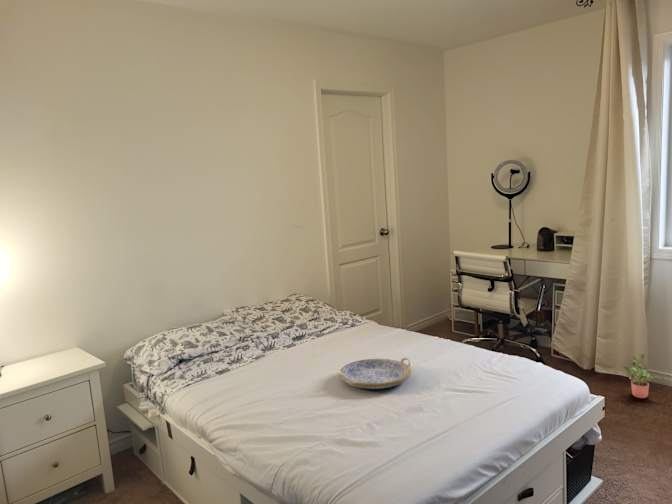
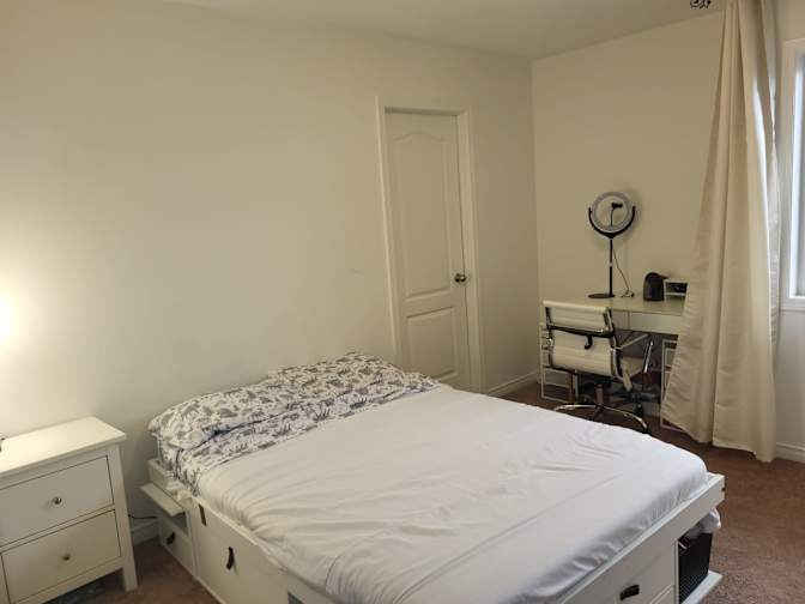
- potted plant (645, 378)
- serving tray (375, 372)
